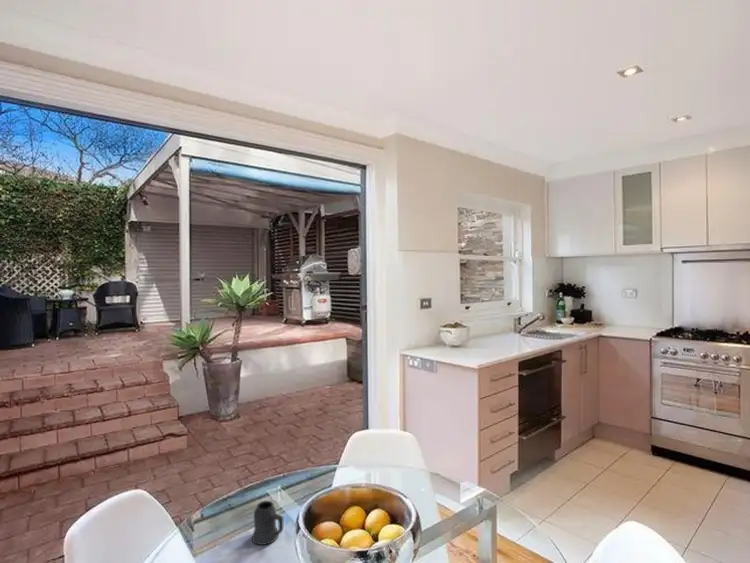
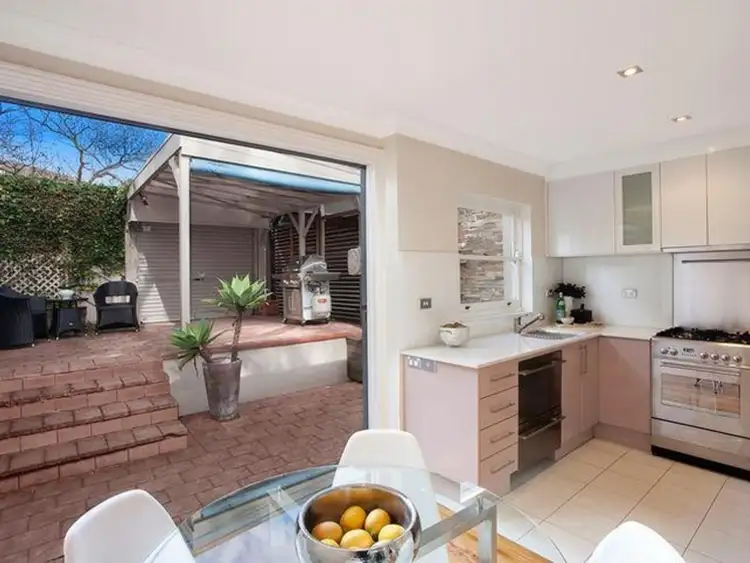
- mug (268, 521)
